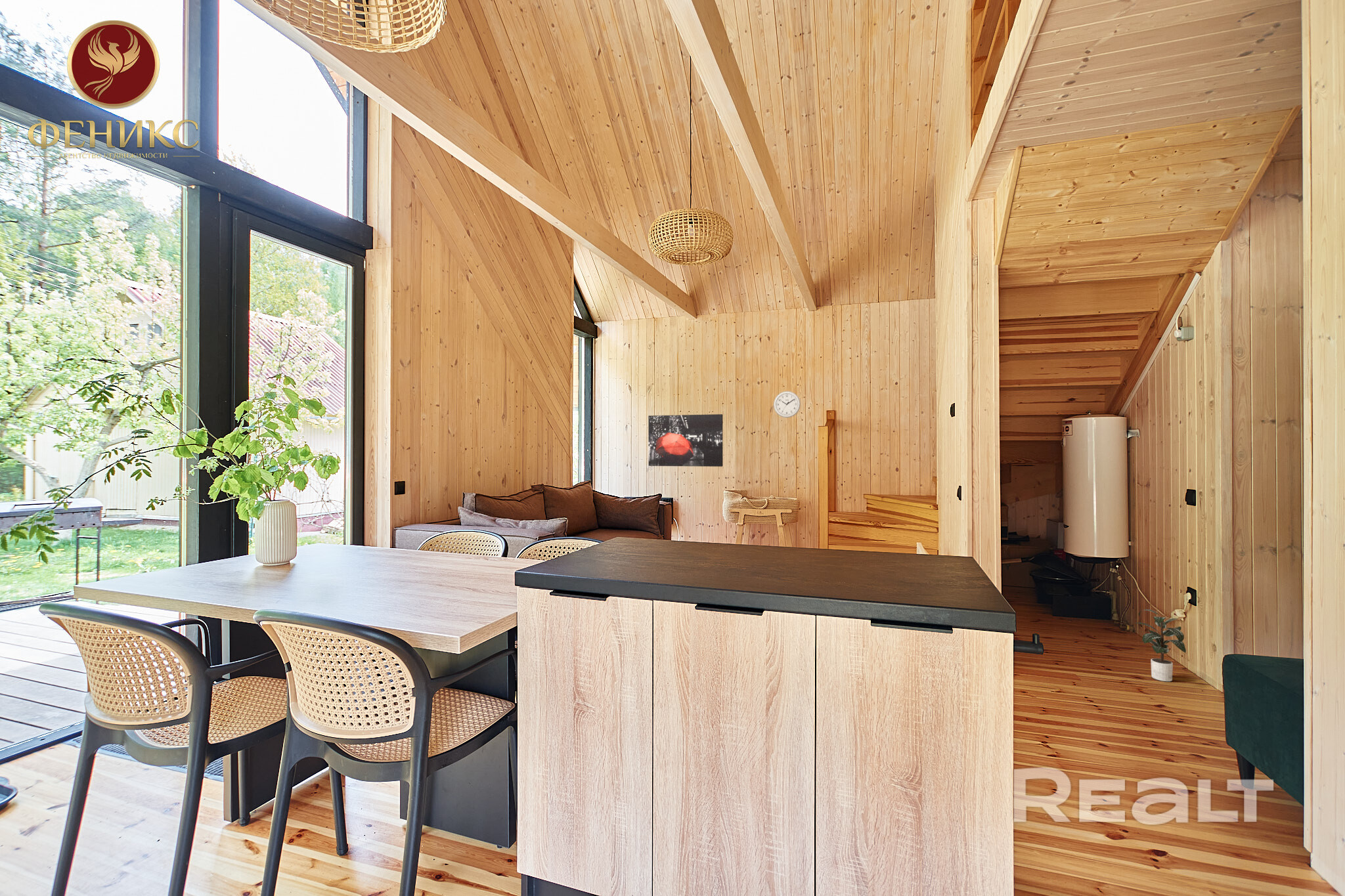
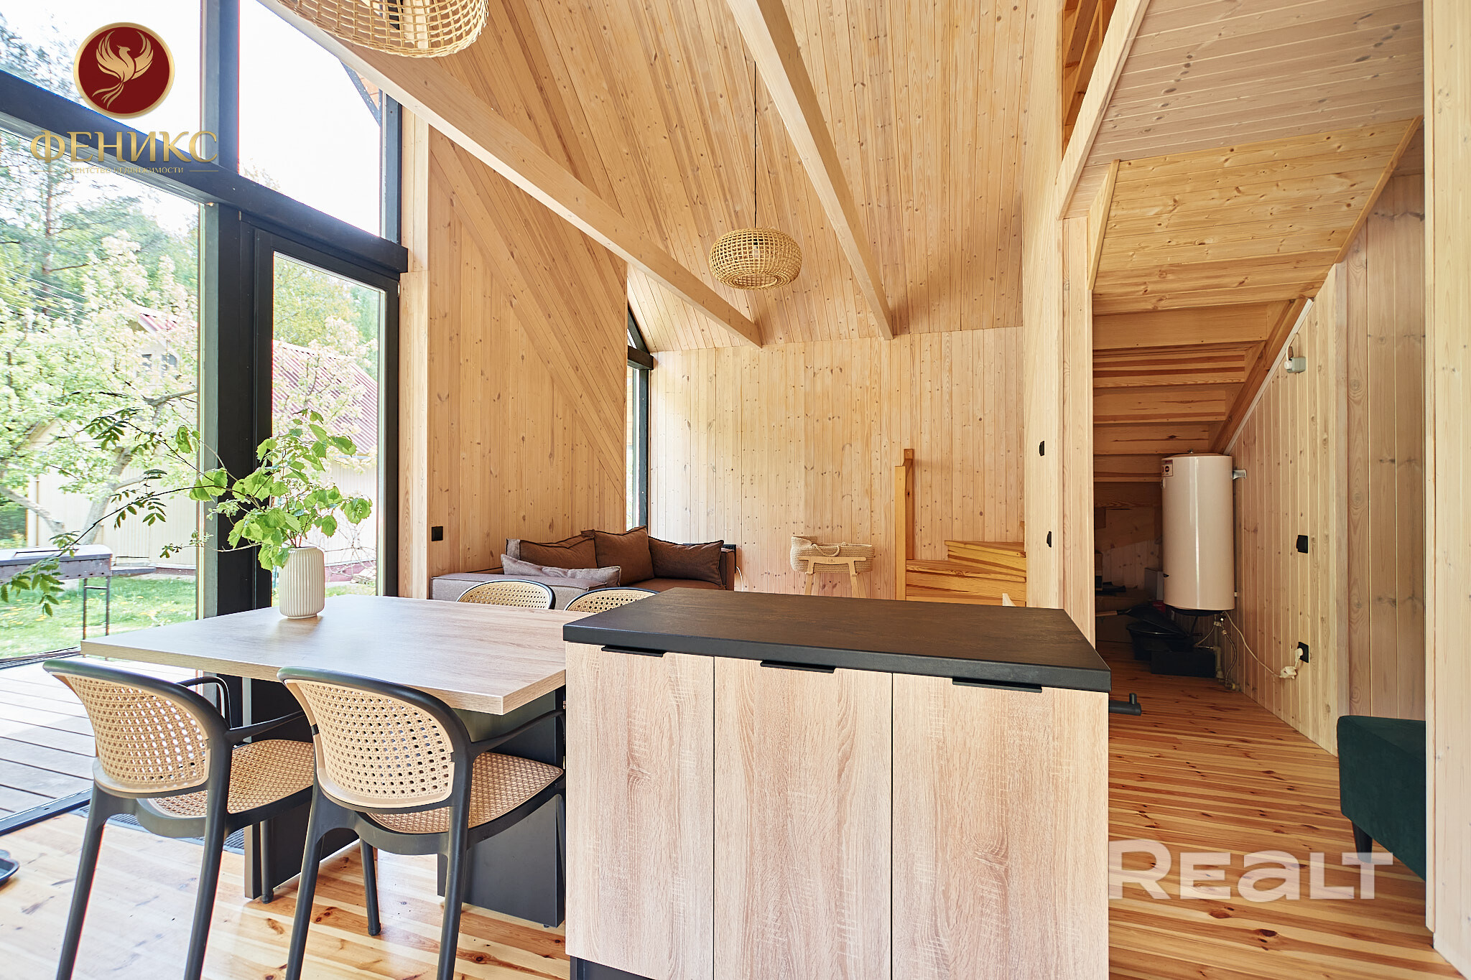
- potted plant (1166, 647)
- wall art (684, 440)
- wall clock (787, 404)
